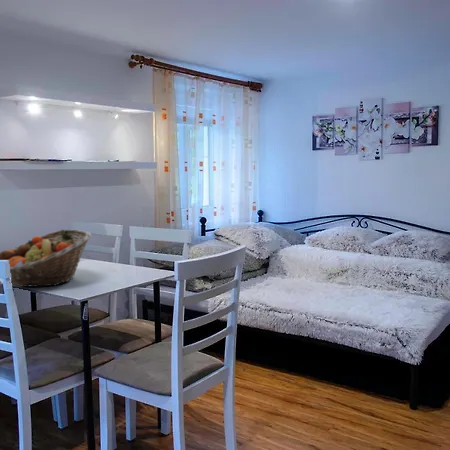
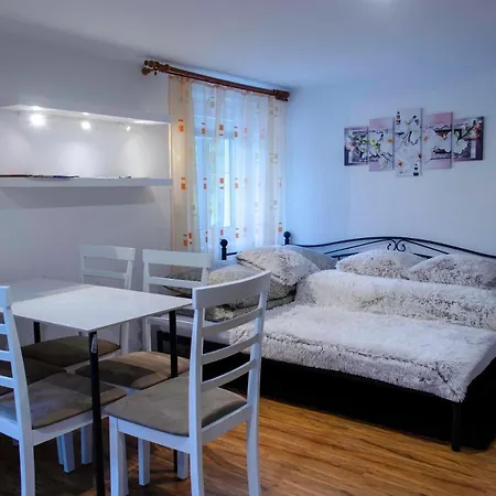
- fruit basket (44, 256)
